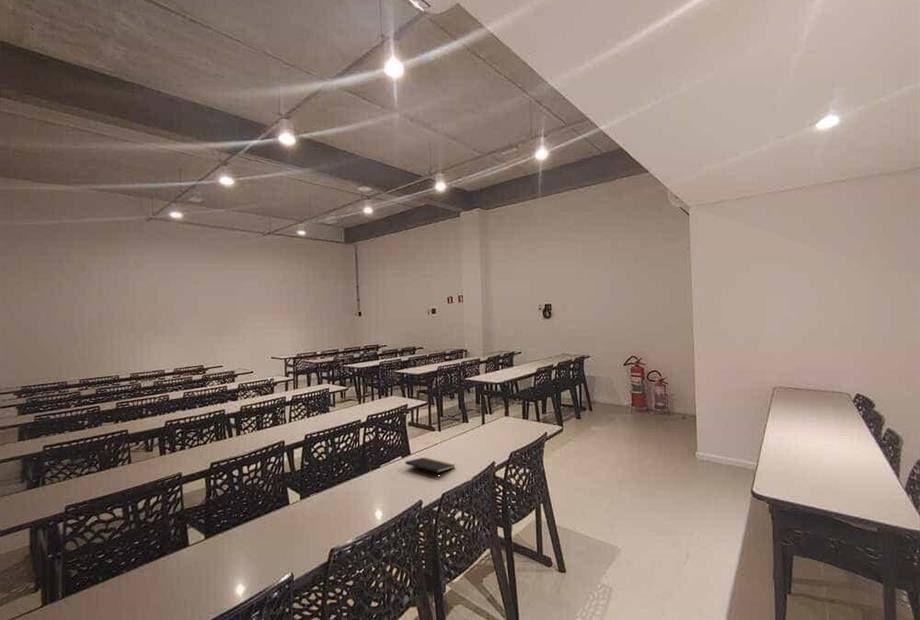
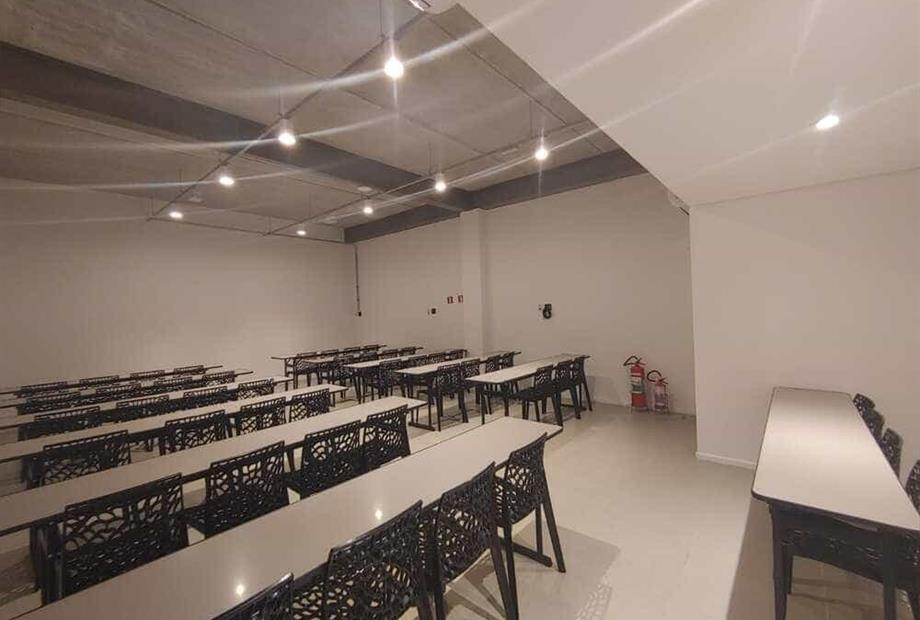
- notepad (430, 464)
